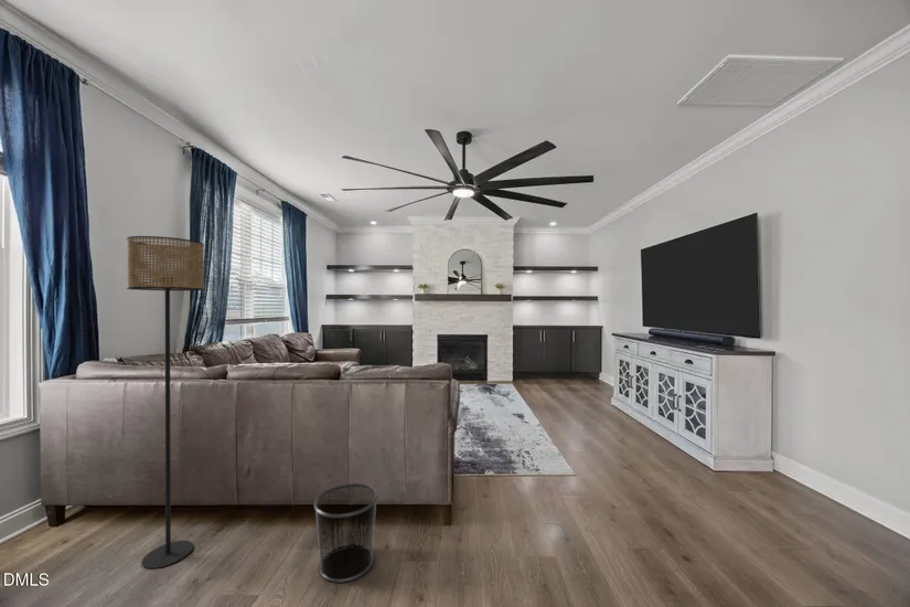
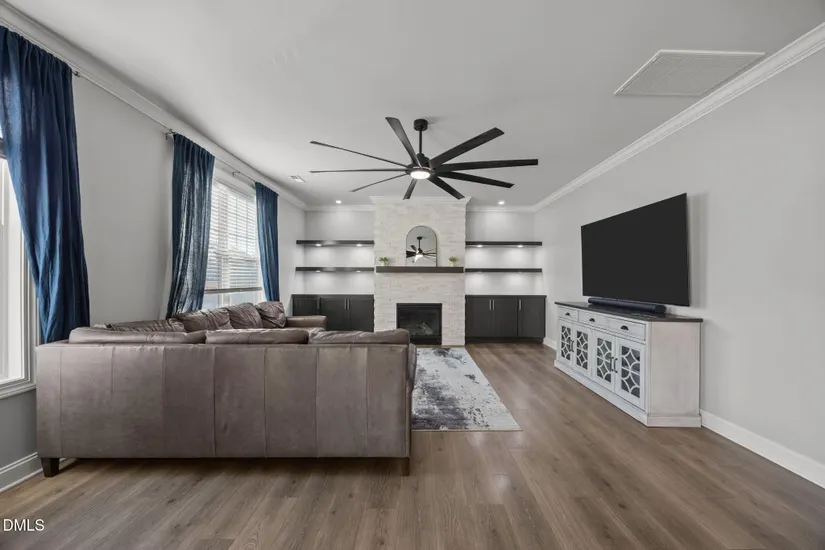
- floor lamp (168, 397)
- waste bin (346, 530)
